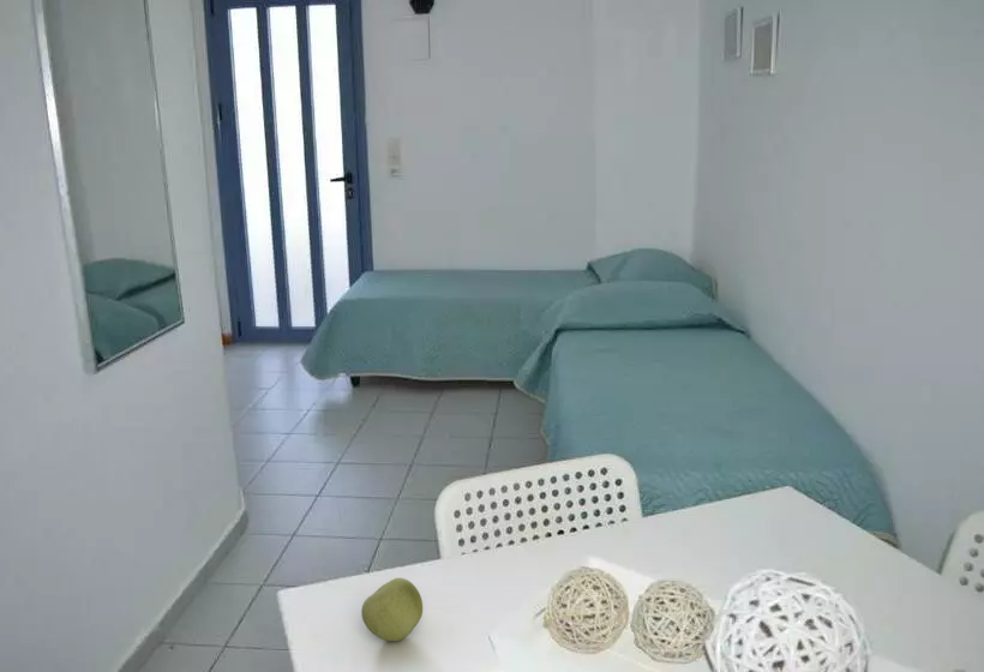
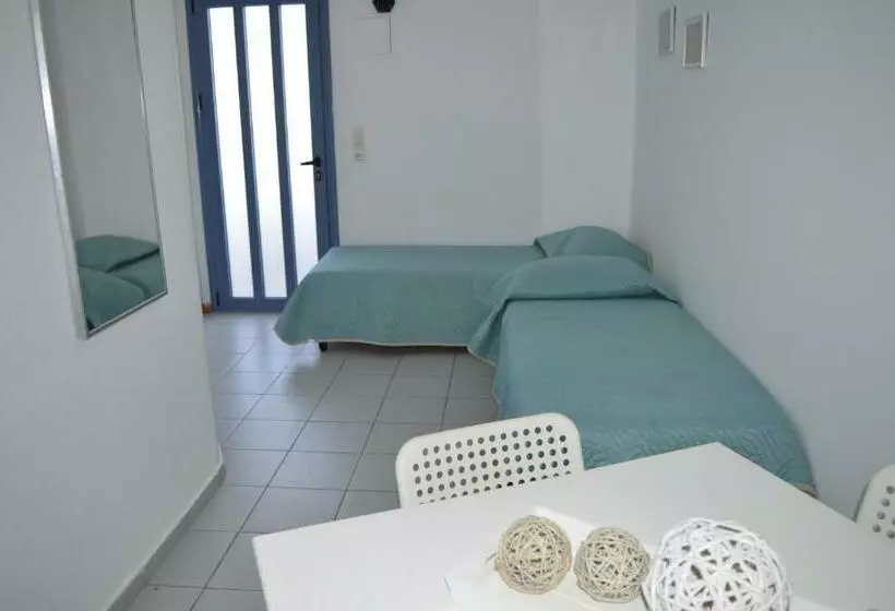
- apple (392, 608)
